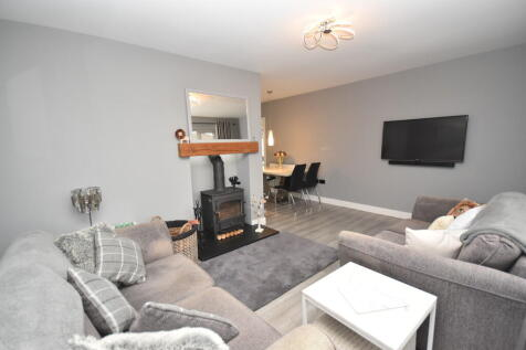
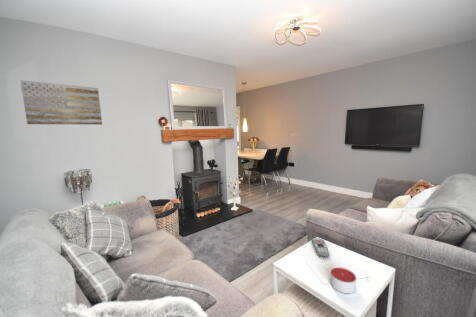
+ candle (342, 278)
+ remote control (320, 247)
+ wall art (65, 104)
